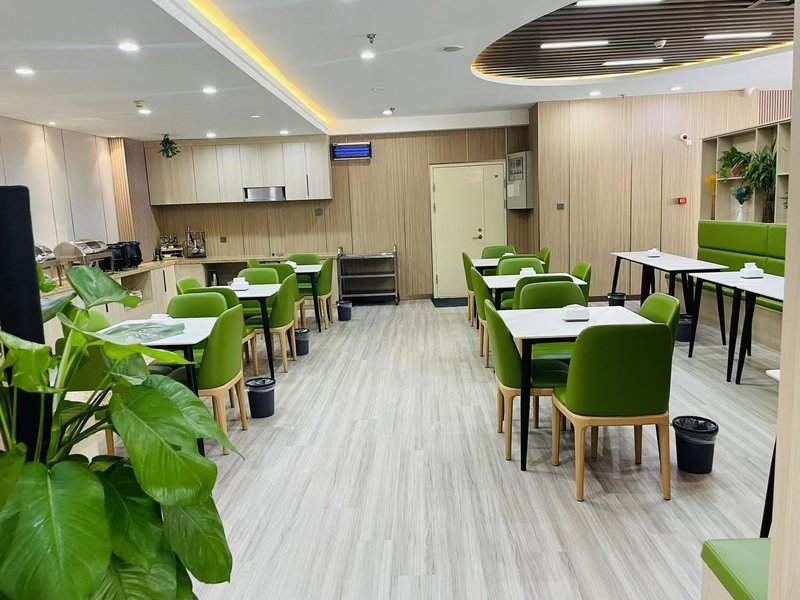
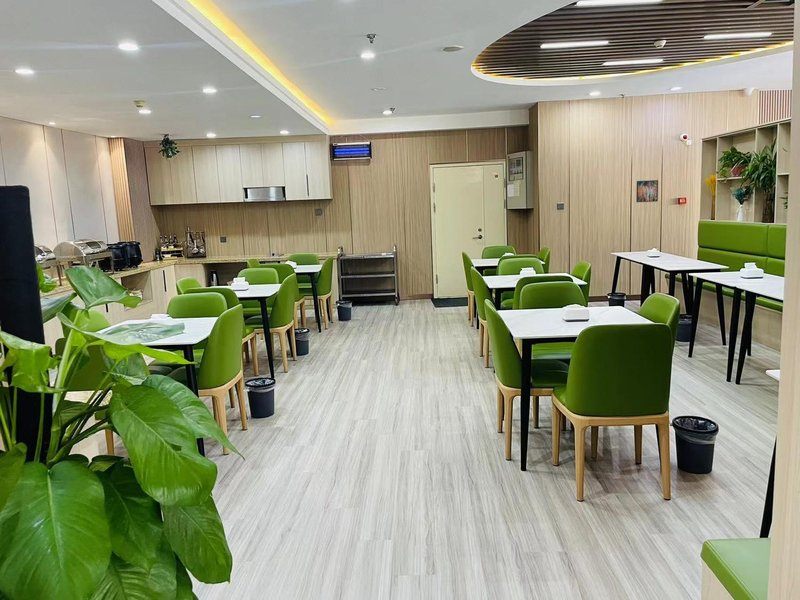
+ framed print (647, 191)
